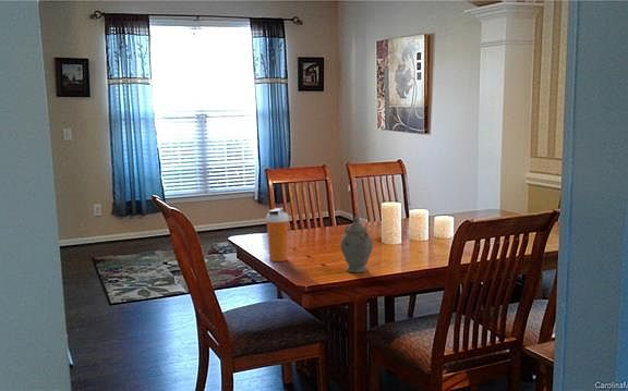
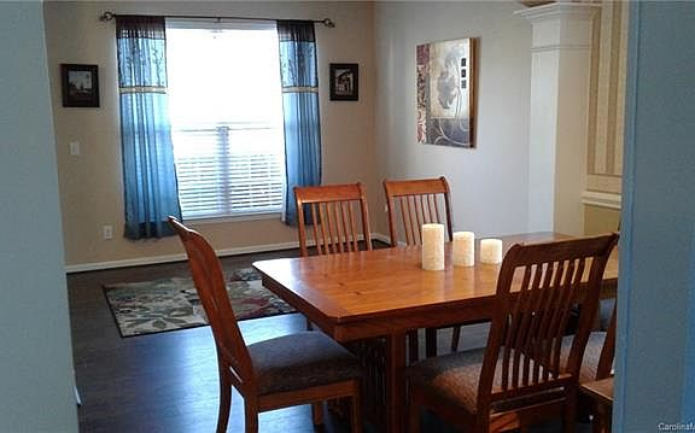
- shaker bottle (277, 234)
- chinaware (357, 243)
